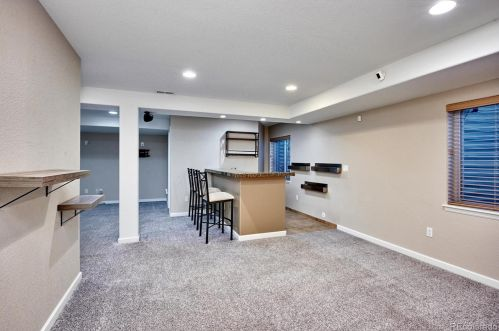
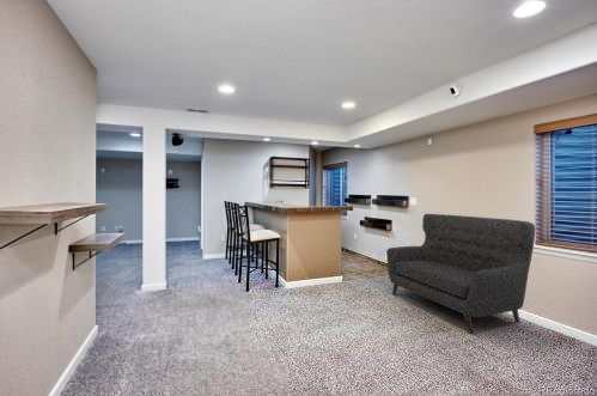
+ sofa (452, 261)
